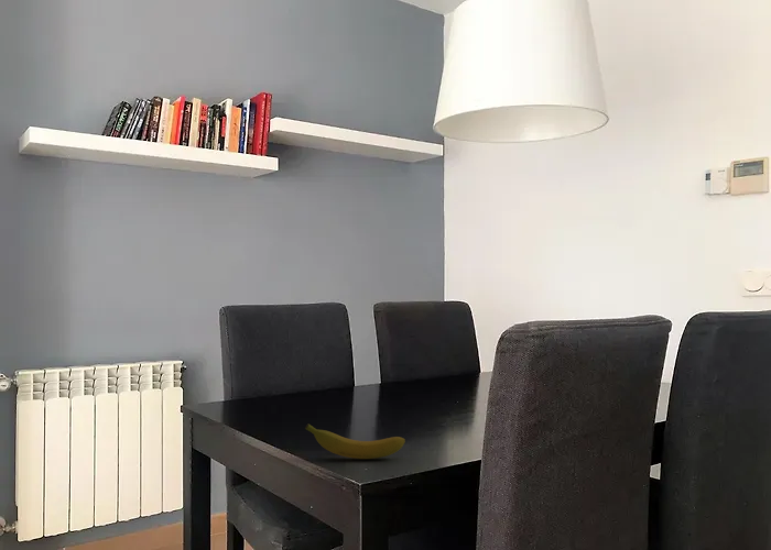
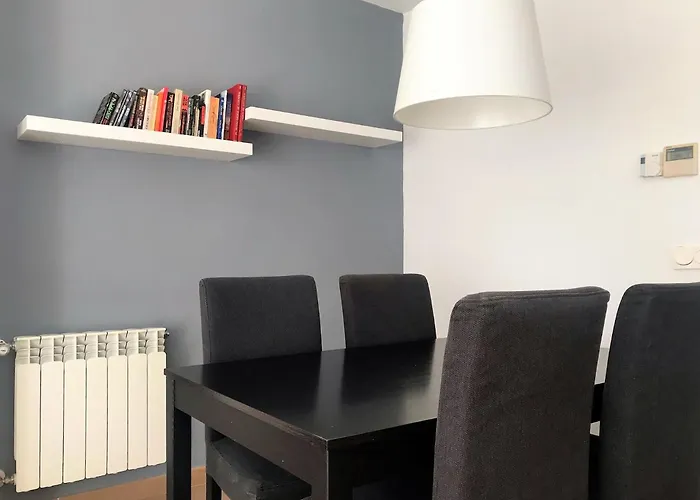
- banana (355, 440)
